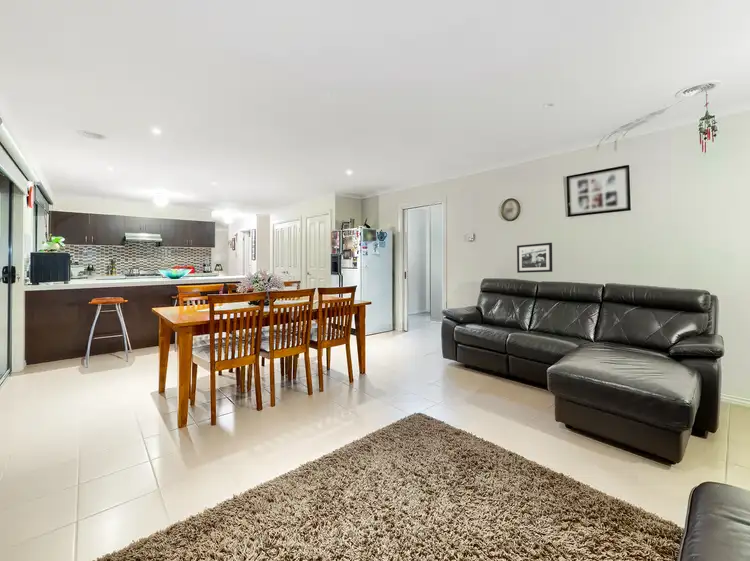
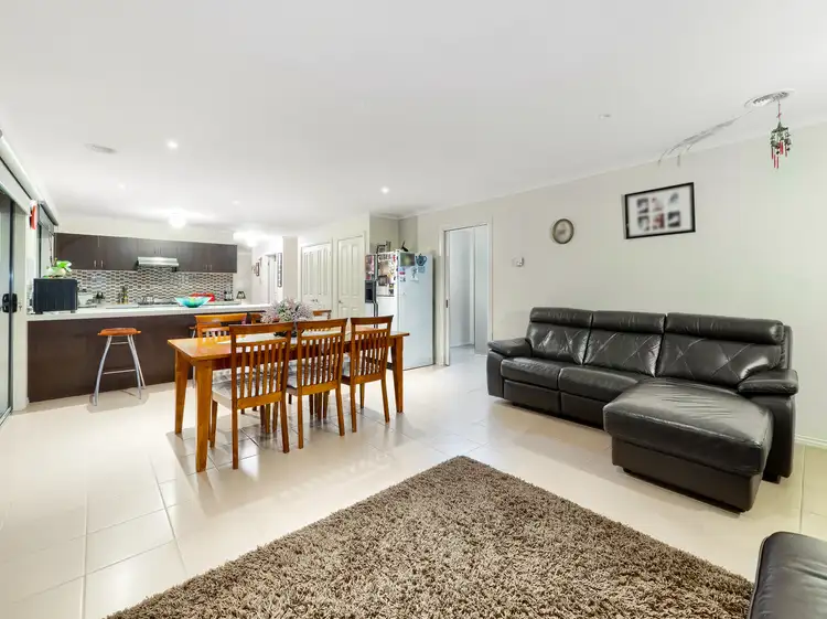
- picture frame (534, 258)
